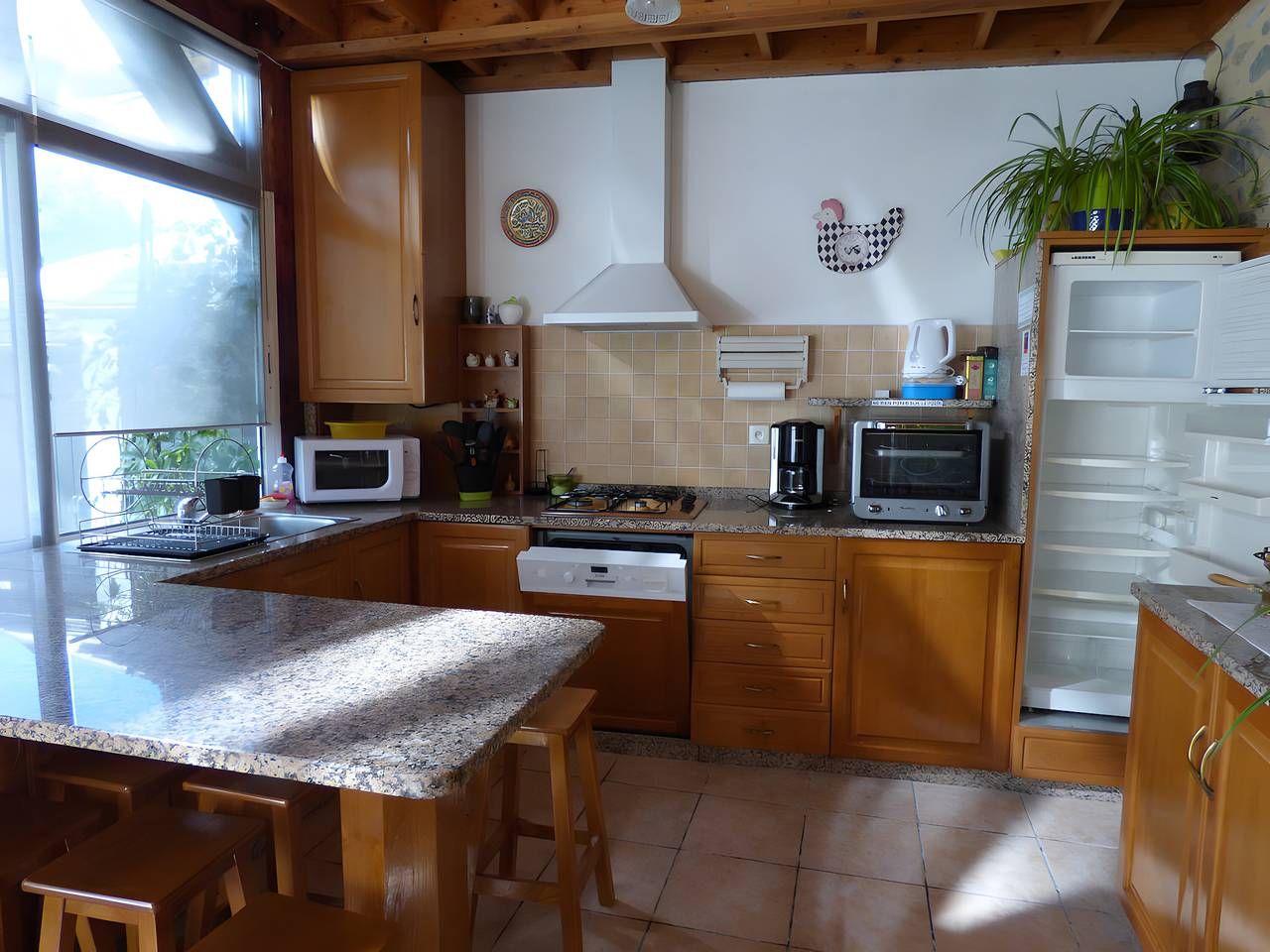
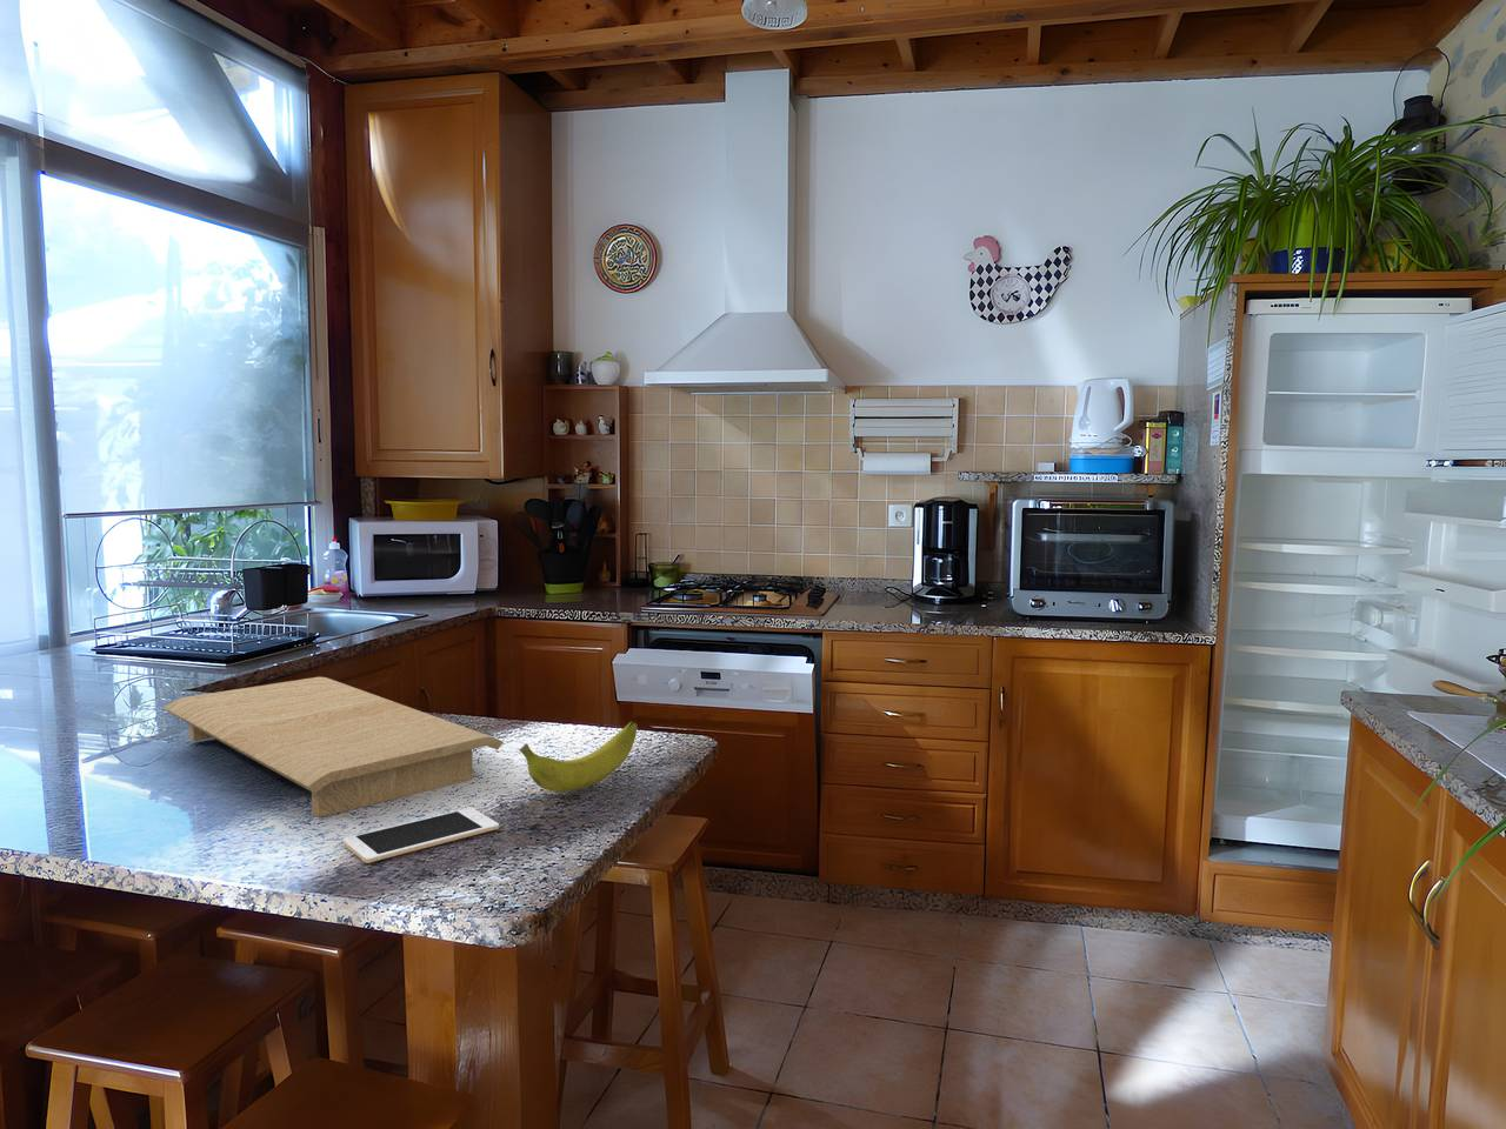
+ cell phone (422, 833)
+ banana (581, 760)
+ cutting board (324, 736)
